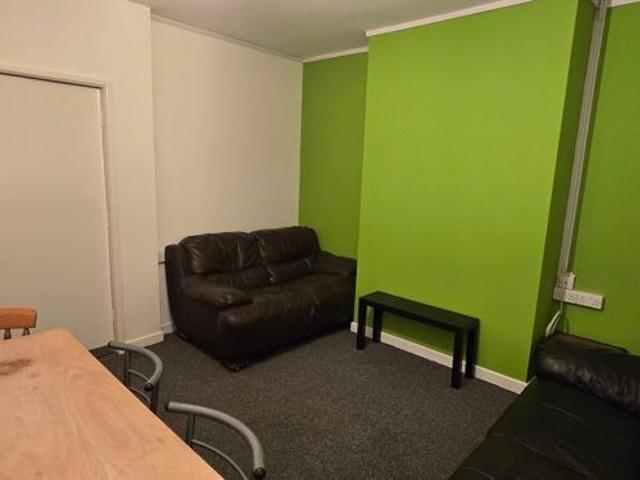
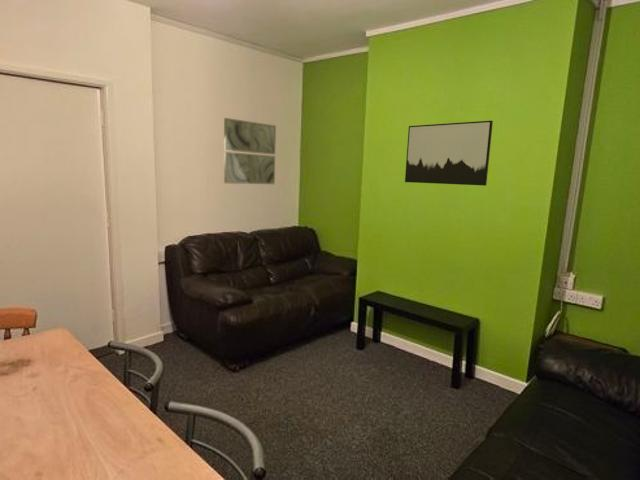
+ wall art (445, 154)
+ wall art (251, 152)
